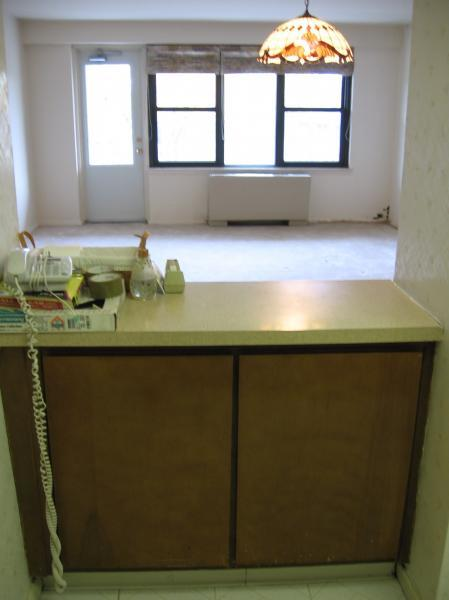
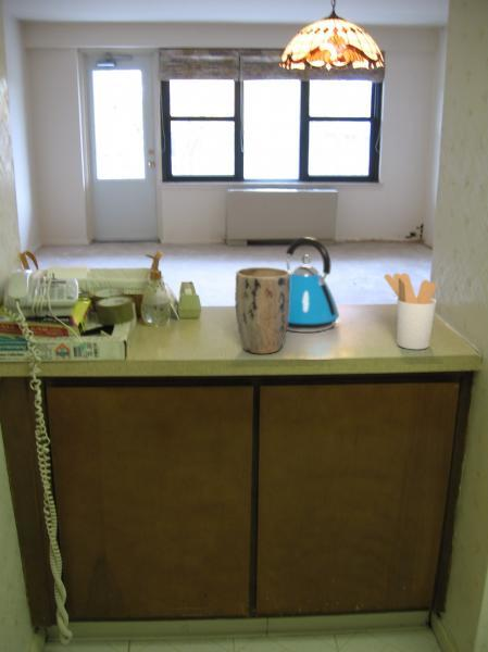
+ kettle (306, 281)
+ utensil holder (409, 309)
+ plant pot (262, 310)
